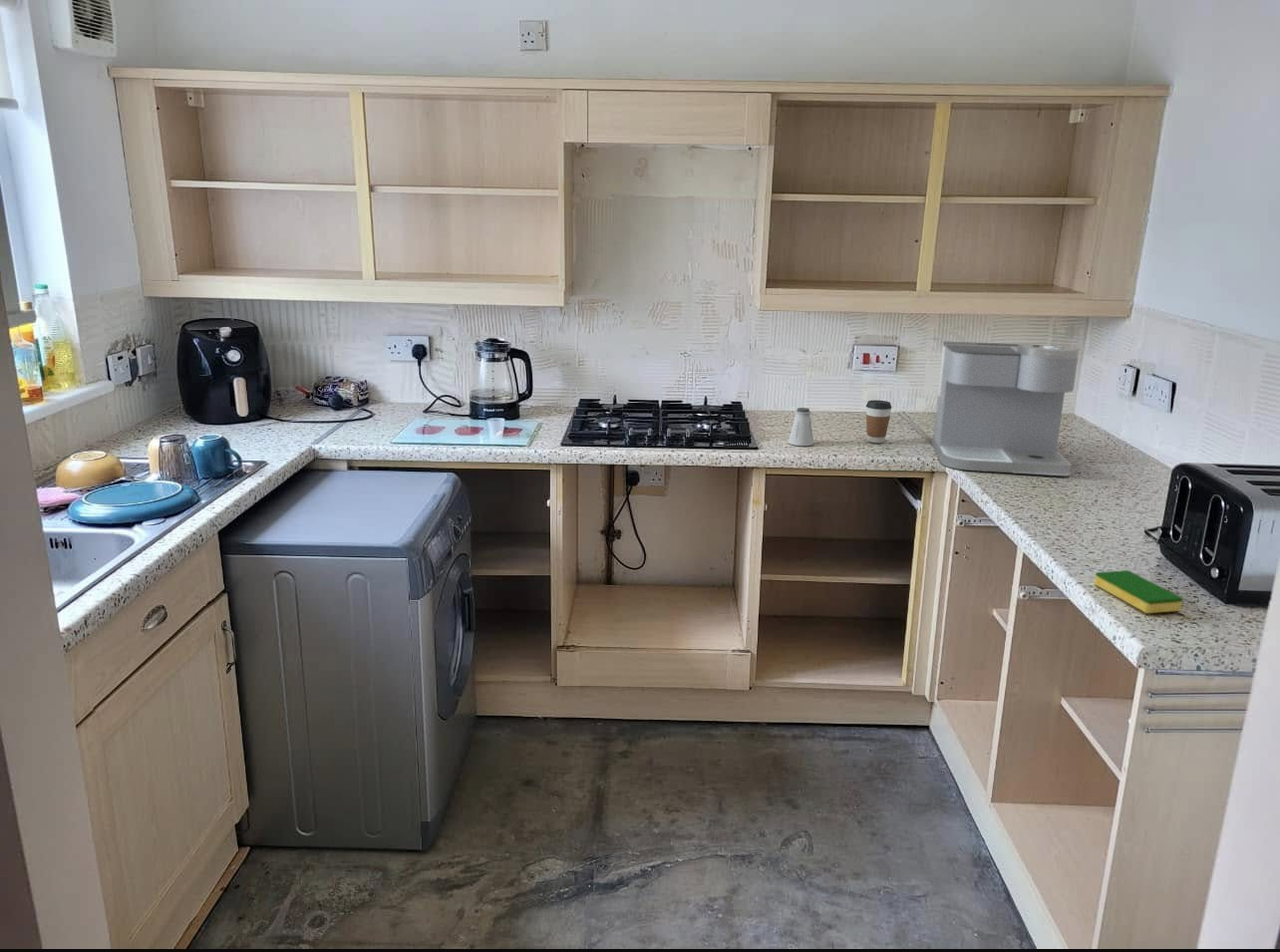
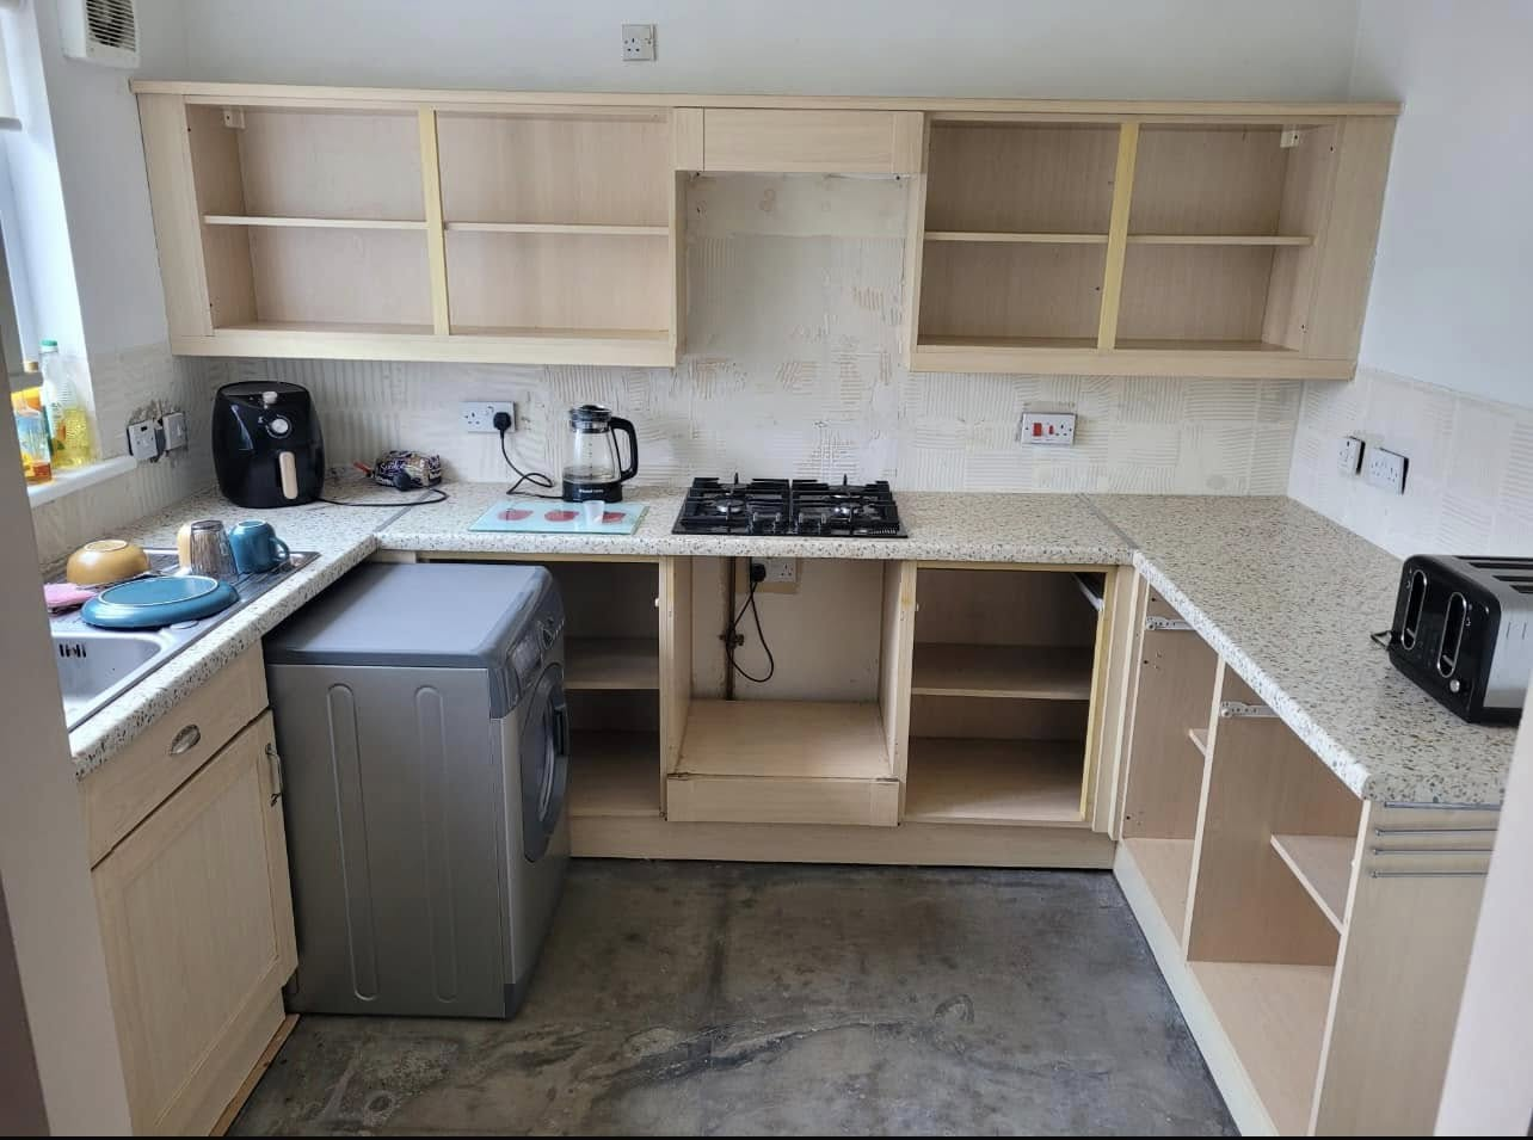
- coffee cup (877, 421)
- coffee maker (1003, 401)
- dish sponge (1136, 590)
- saltshaker (801, 426)
